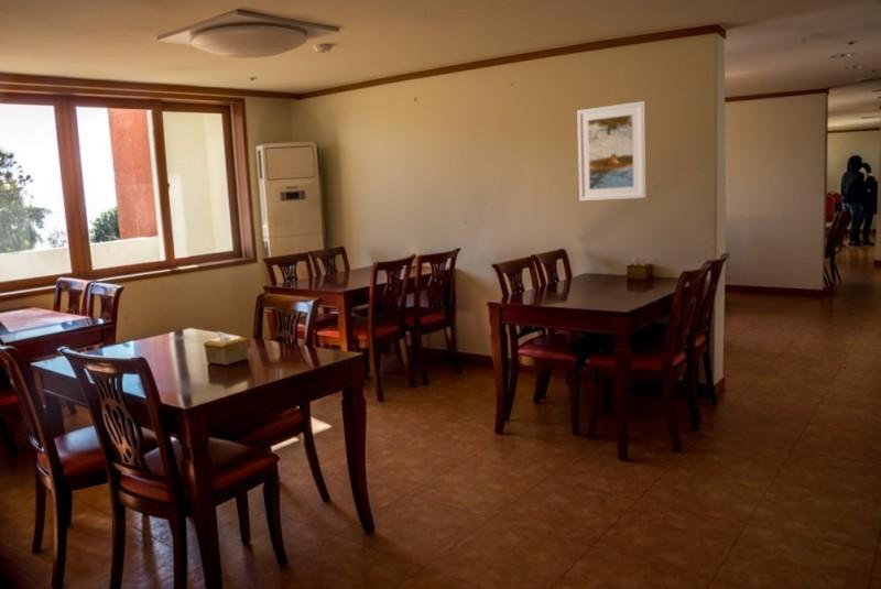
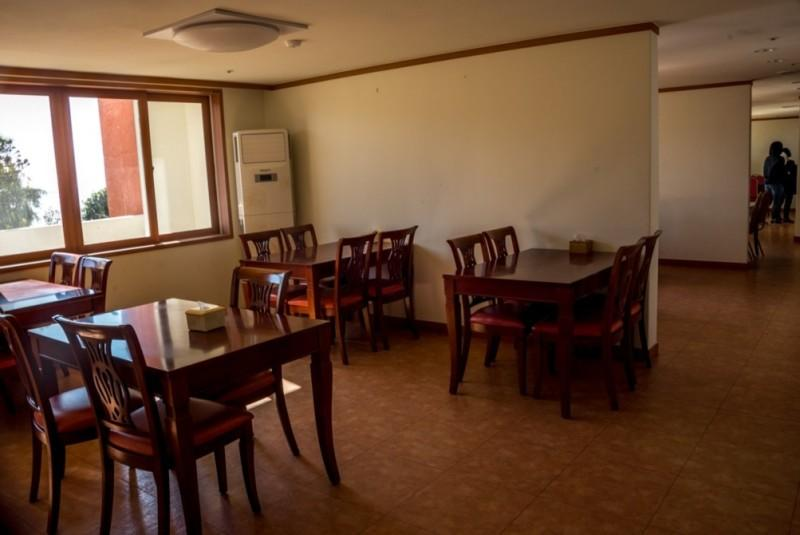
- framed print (610, 153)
